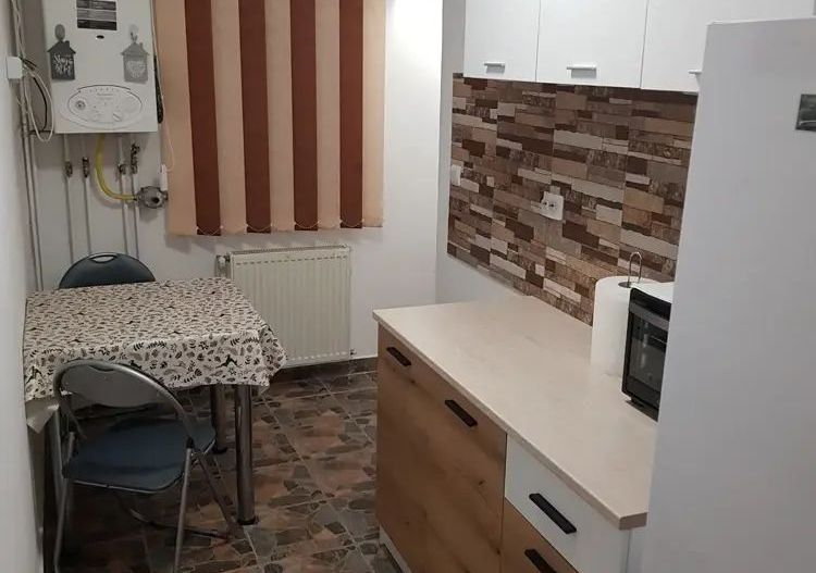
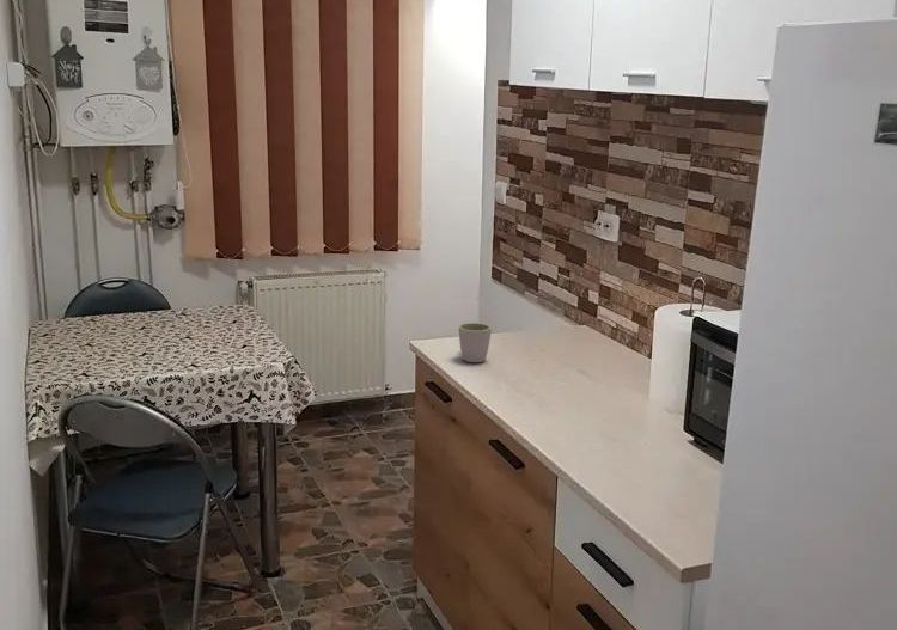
+ mug (471, 341)
